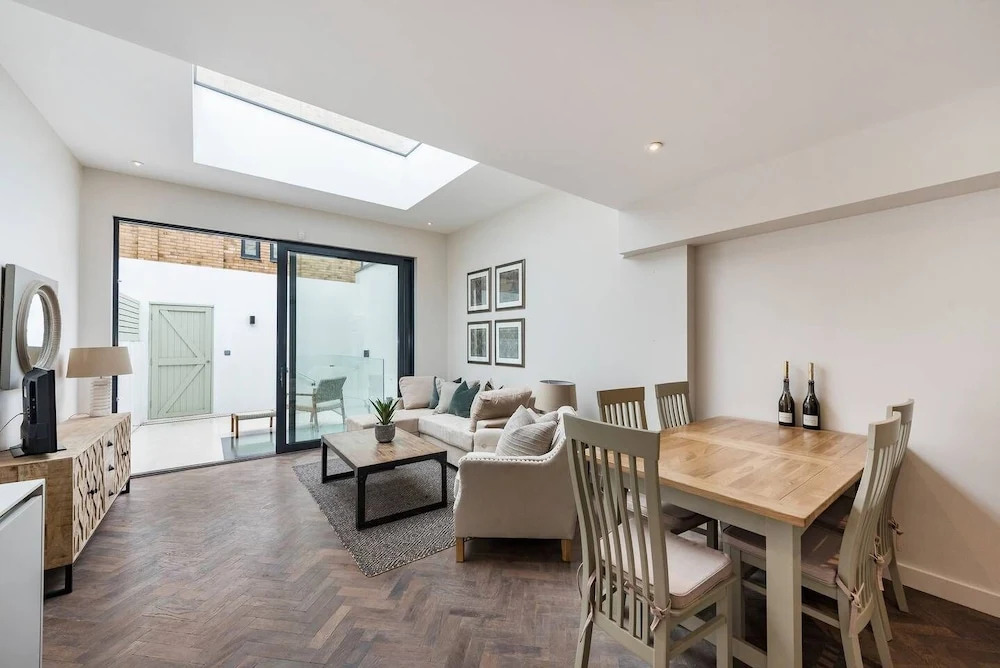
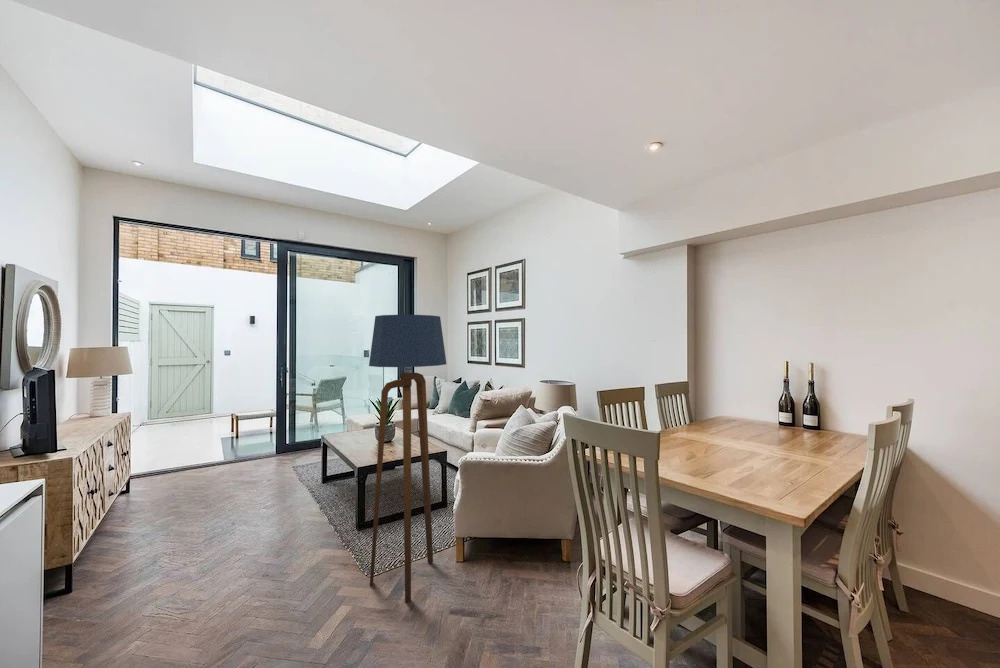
+ floor lamp (408, 446)
